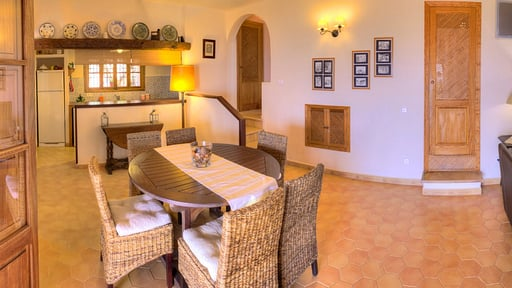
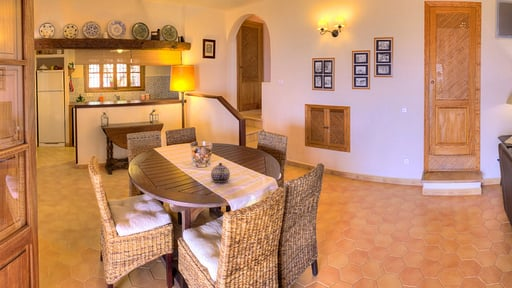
+ teapot (220, 172)
